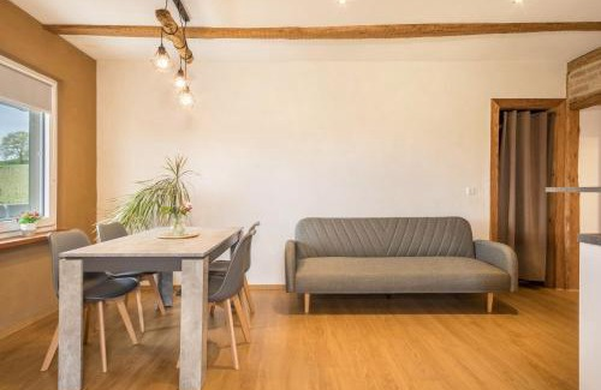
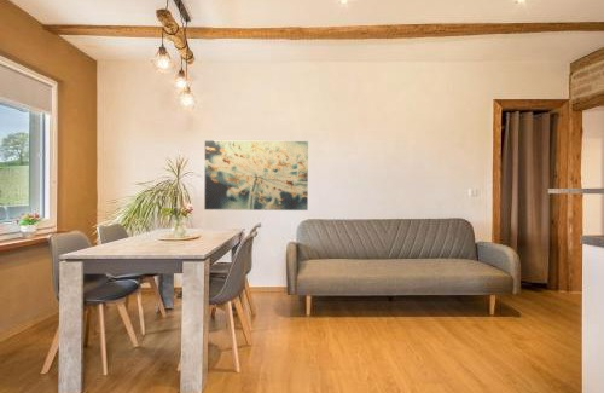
+ wall art (256, 175)
